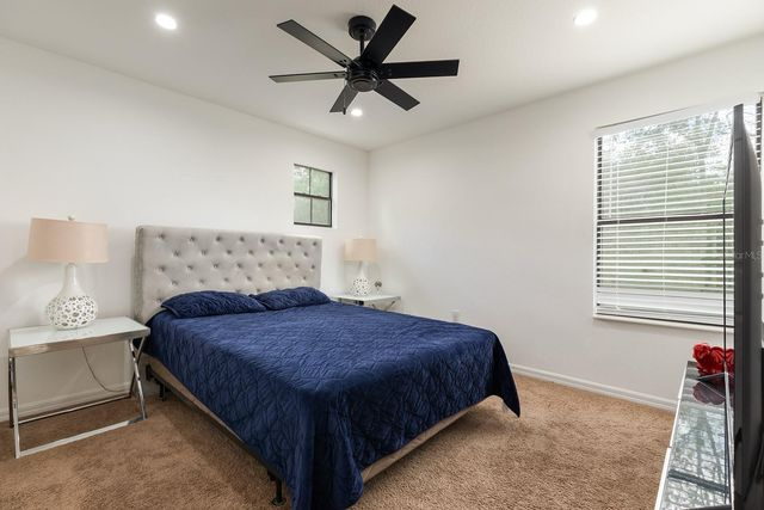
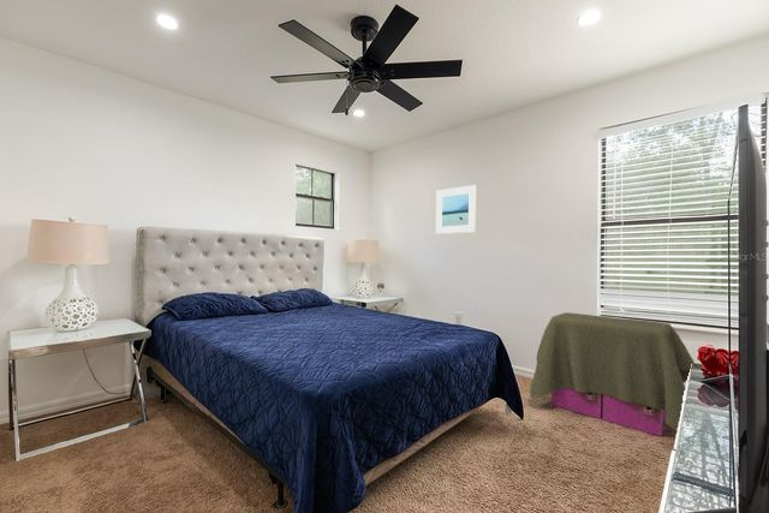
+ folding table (608, 365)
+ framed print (454, 210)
